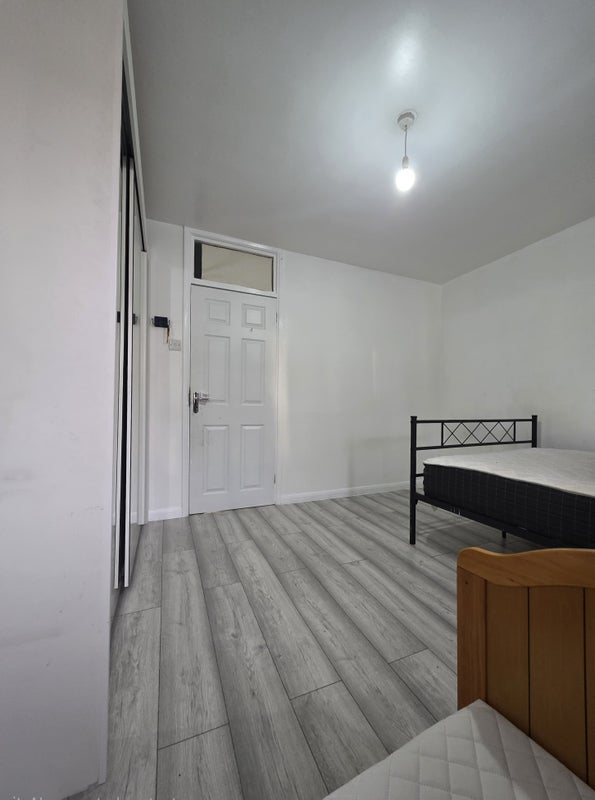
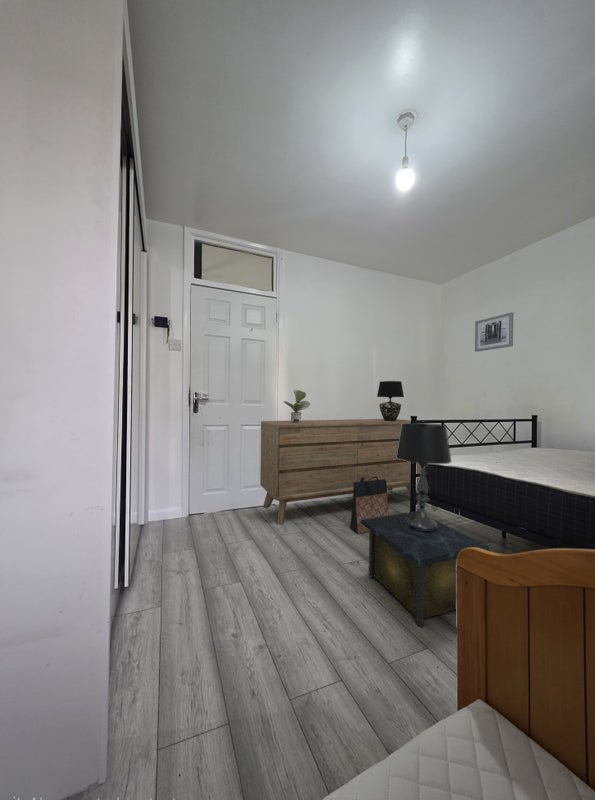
+ table lamp (422, 474)
+ nightstand (427, 558)
+ potted plant (297, 405)
+ bag (369, 502)
+ wall art (493, 333)
+ dresser (344, 462)
+ table lamp (390, 401)
